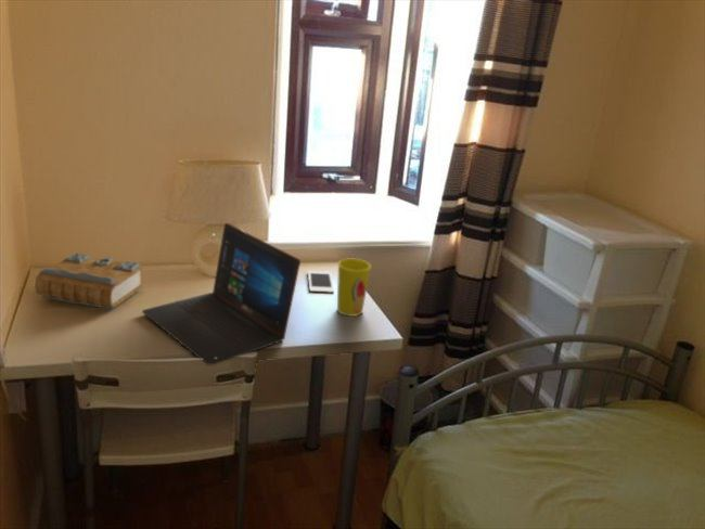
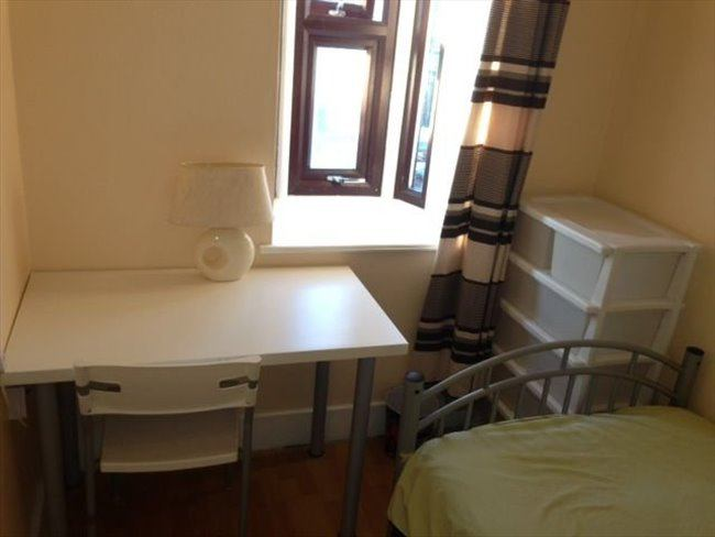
- book (91, 280)
- cell phone (320, 281)
- cup (351, 287)
- laptop (218, 287)
